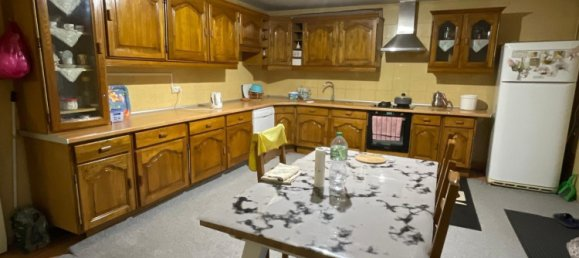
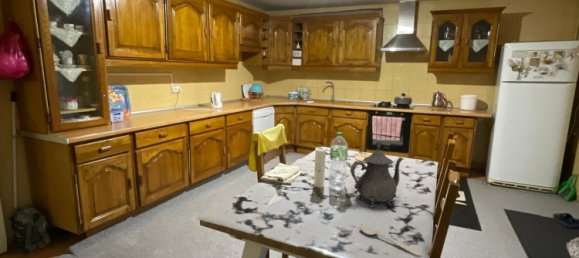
+ teapot (377, 171)
+ spoon (388, 238)
